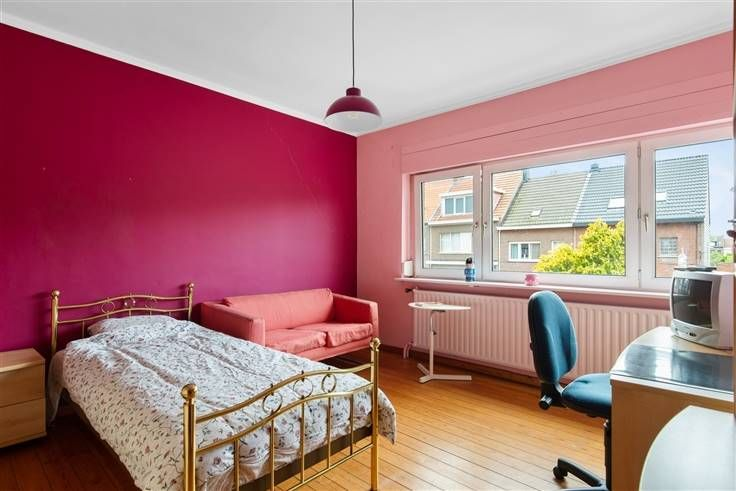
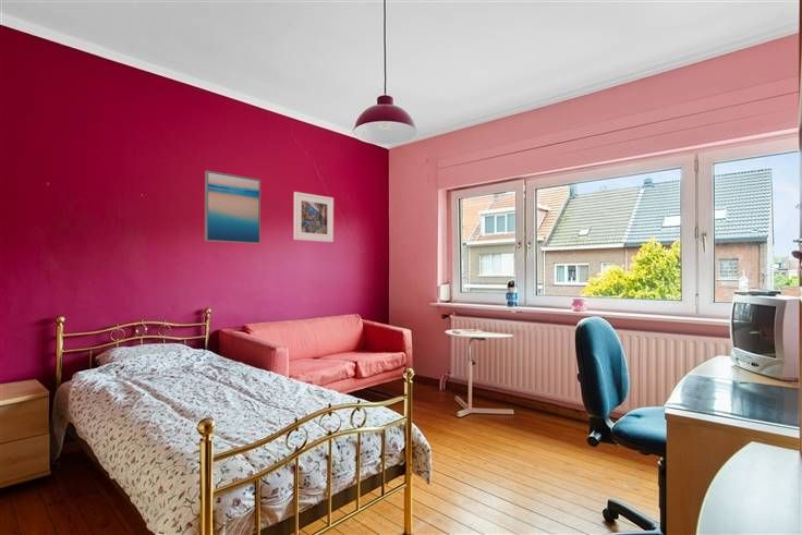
+ wall art (233, 208)
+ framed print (314, 218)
